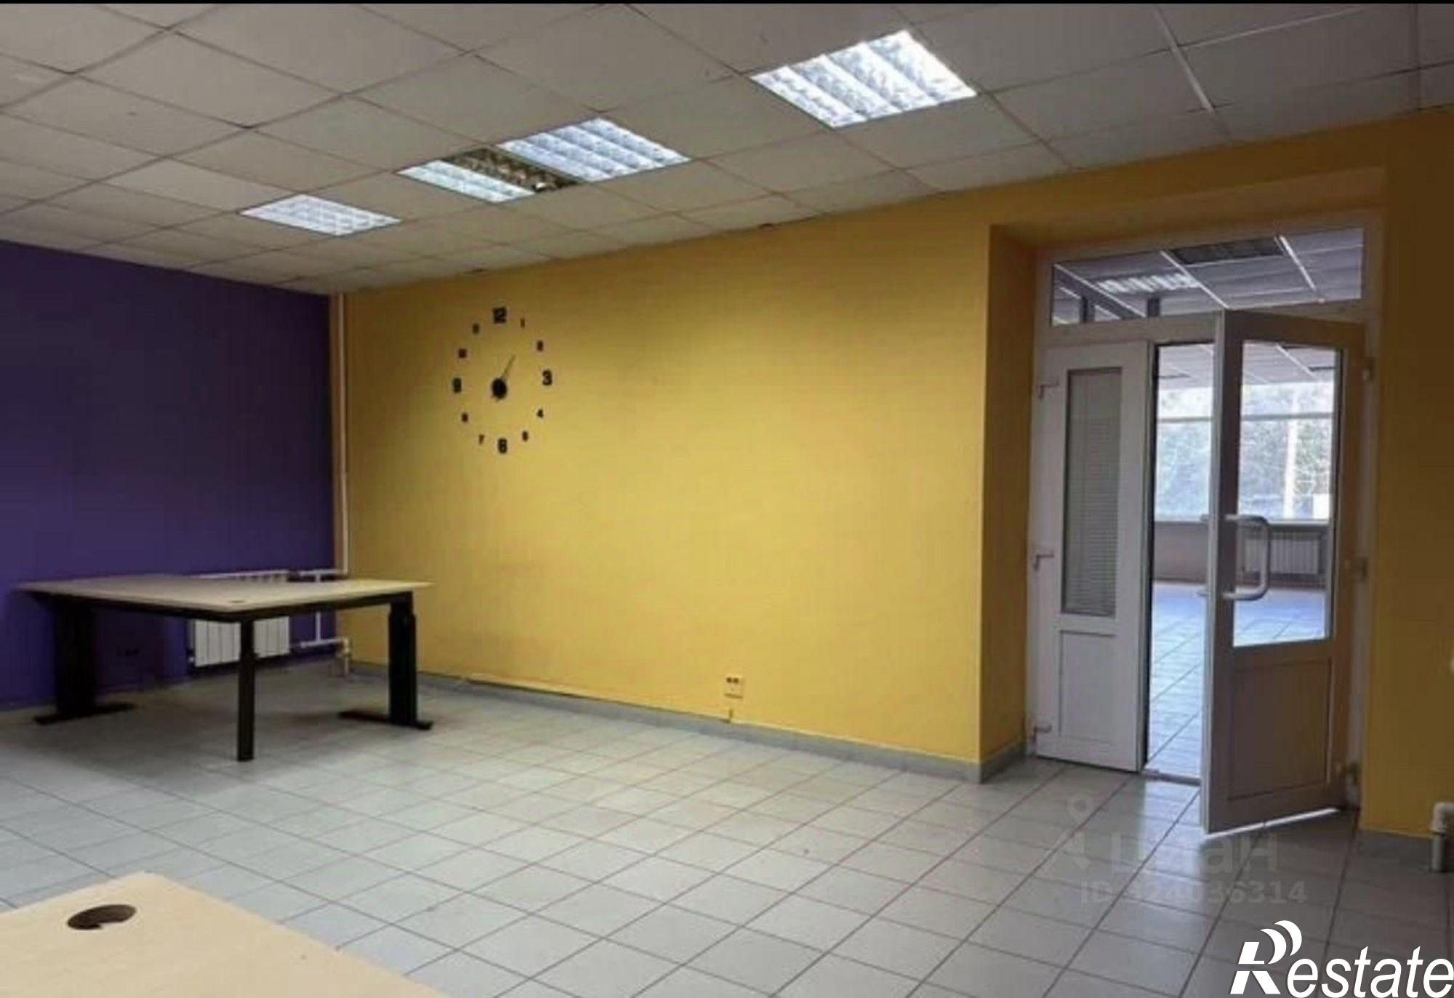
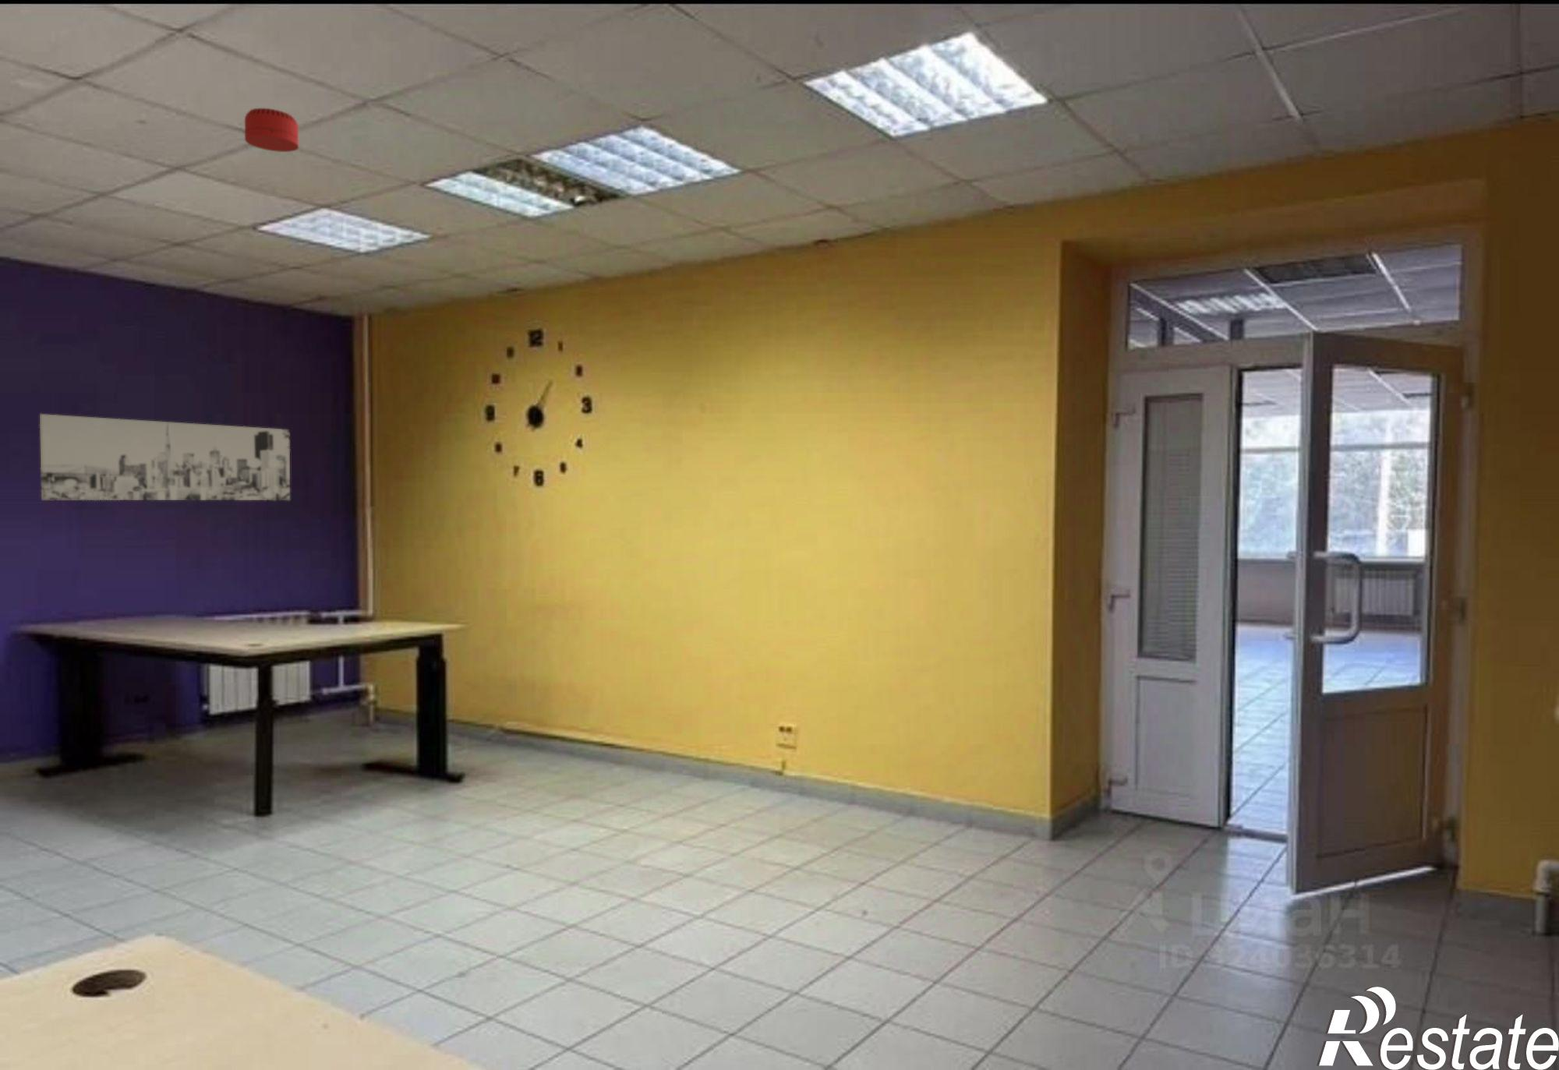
+ smoke detector (271, 129)
+ wall art (177, 461)
